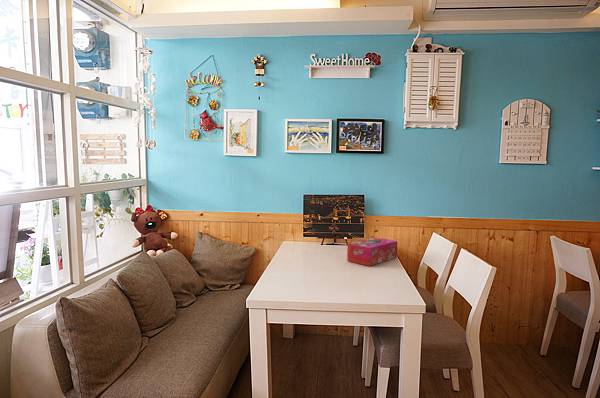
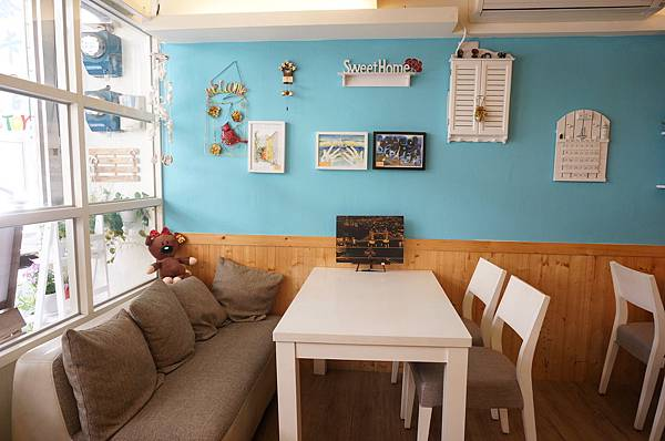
- tissue box (372, 250)
